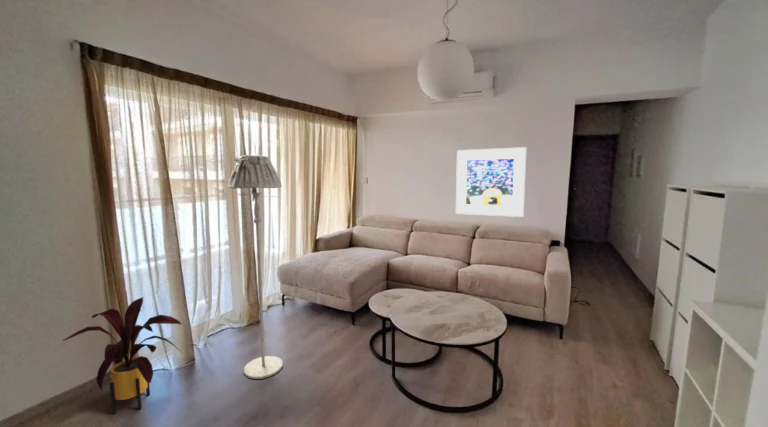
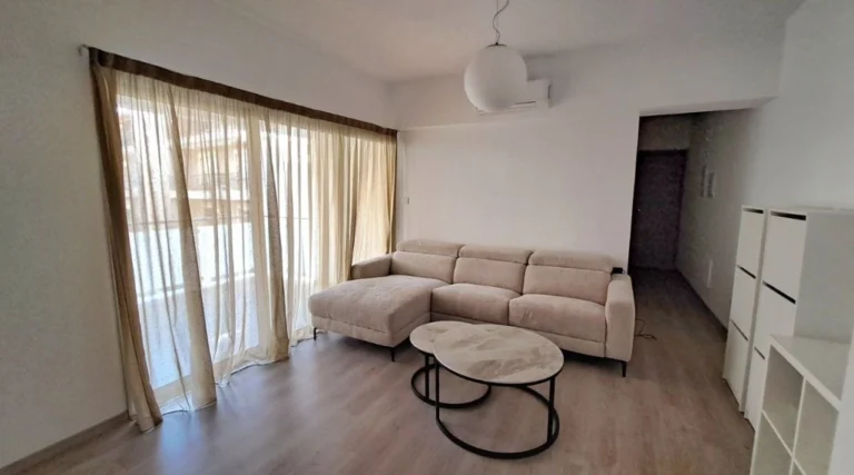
- floor lamp (259, 265)
- house plant (123, 357)
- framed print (489, 182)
